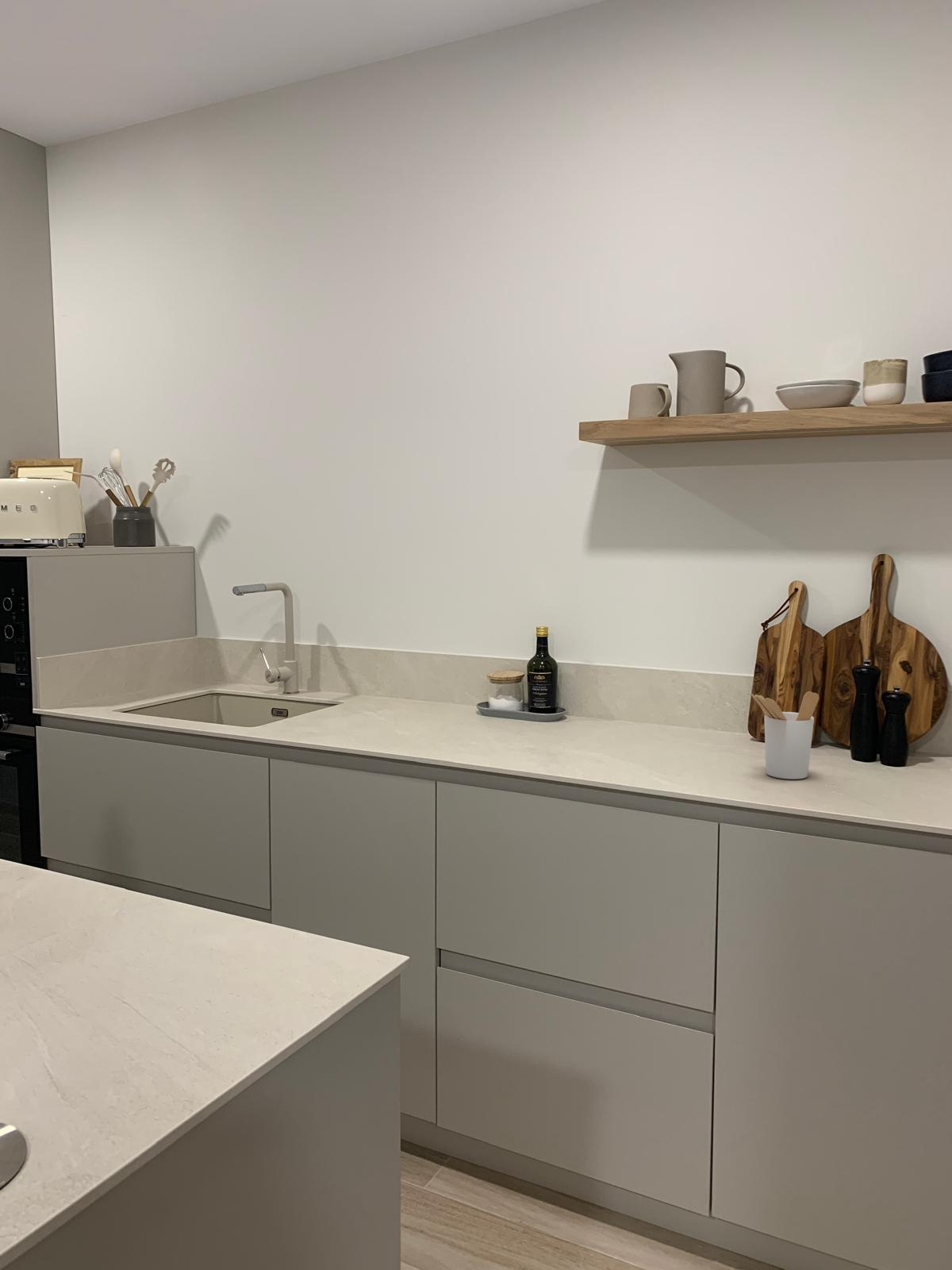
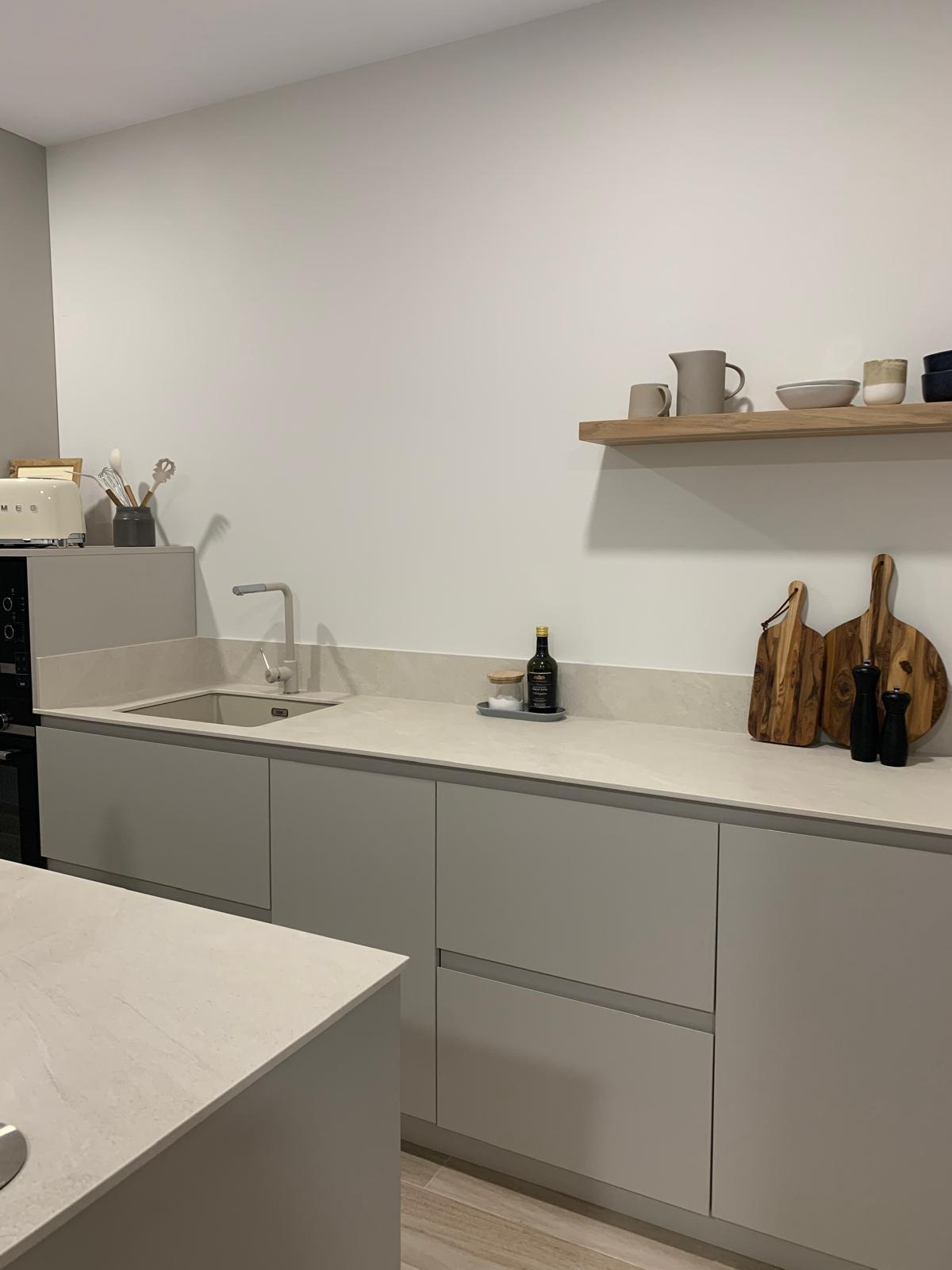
- utensil holder (780, 732)
